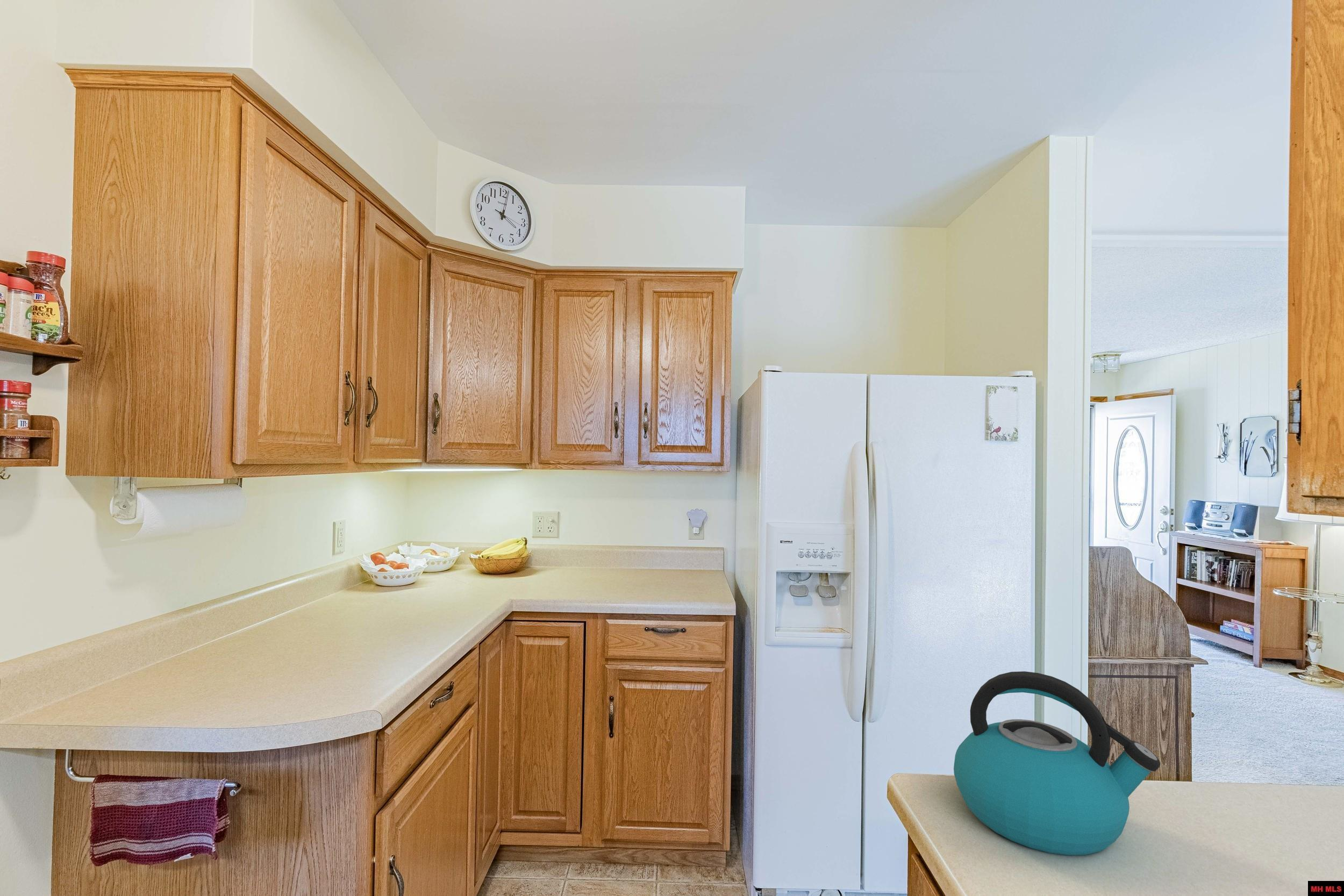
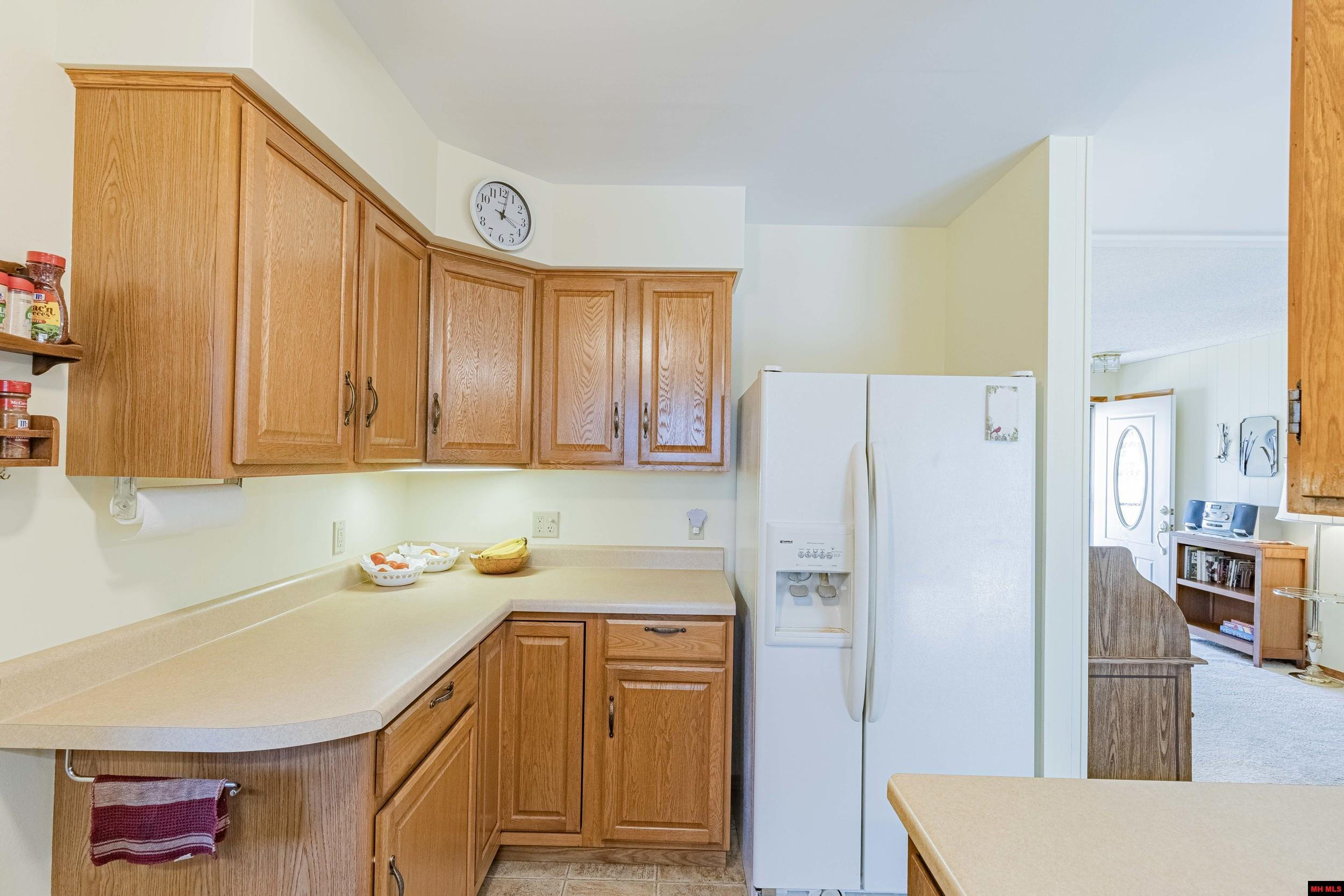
- kettle (1049, 750)
